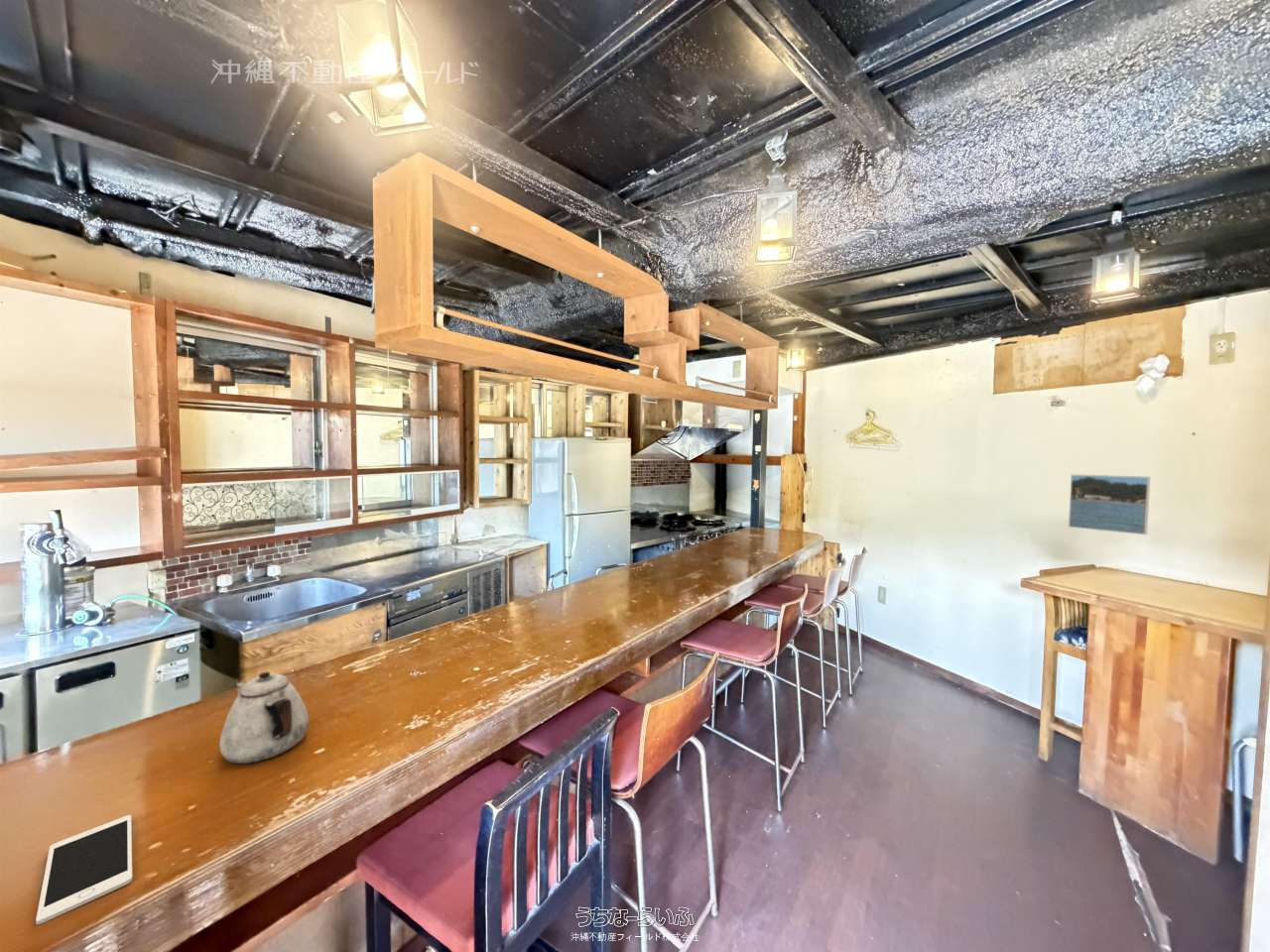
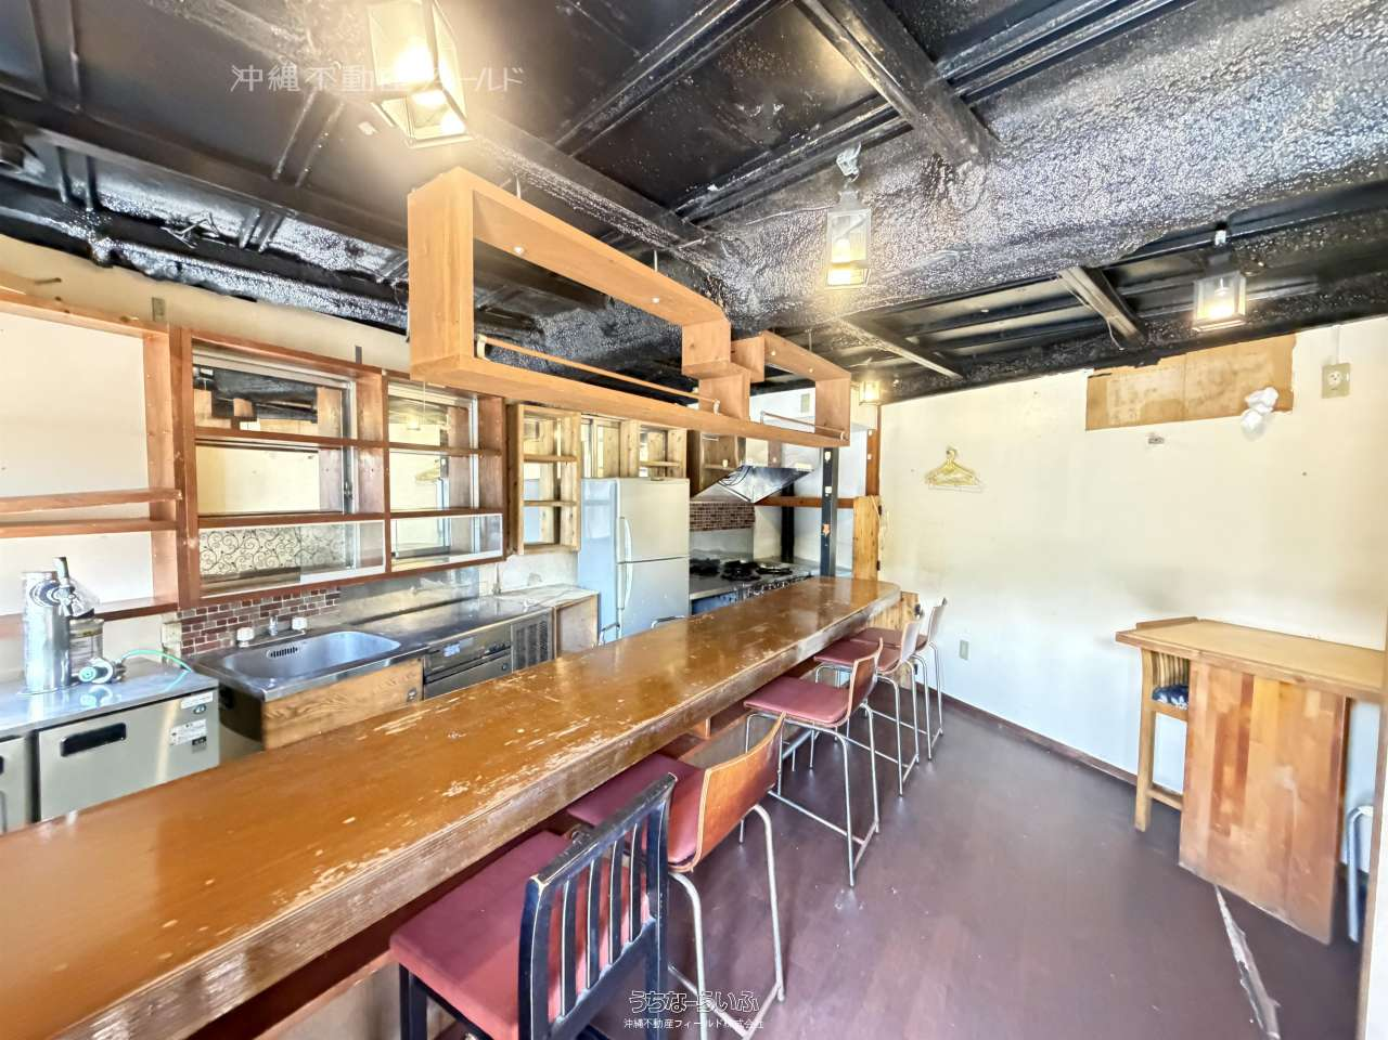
- teapot (262, 707)
- cell phone (89, 863)
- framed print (1107, 503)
